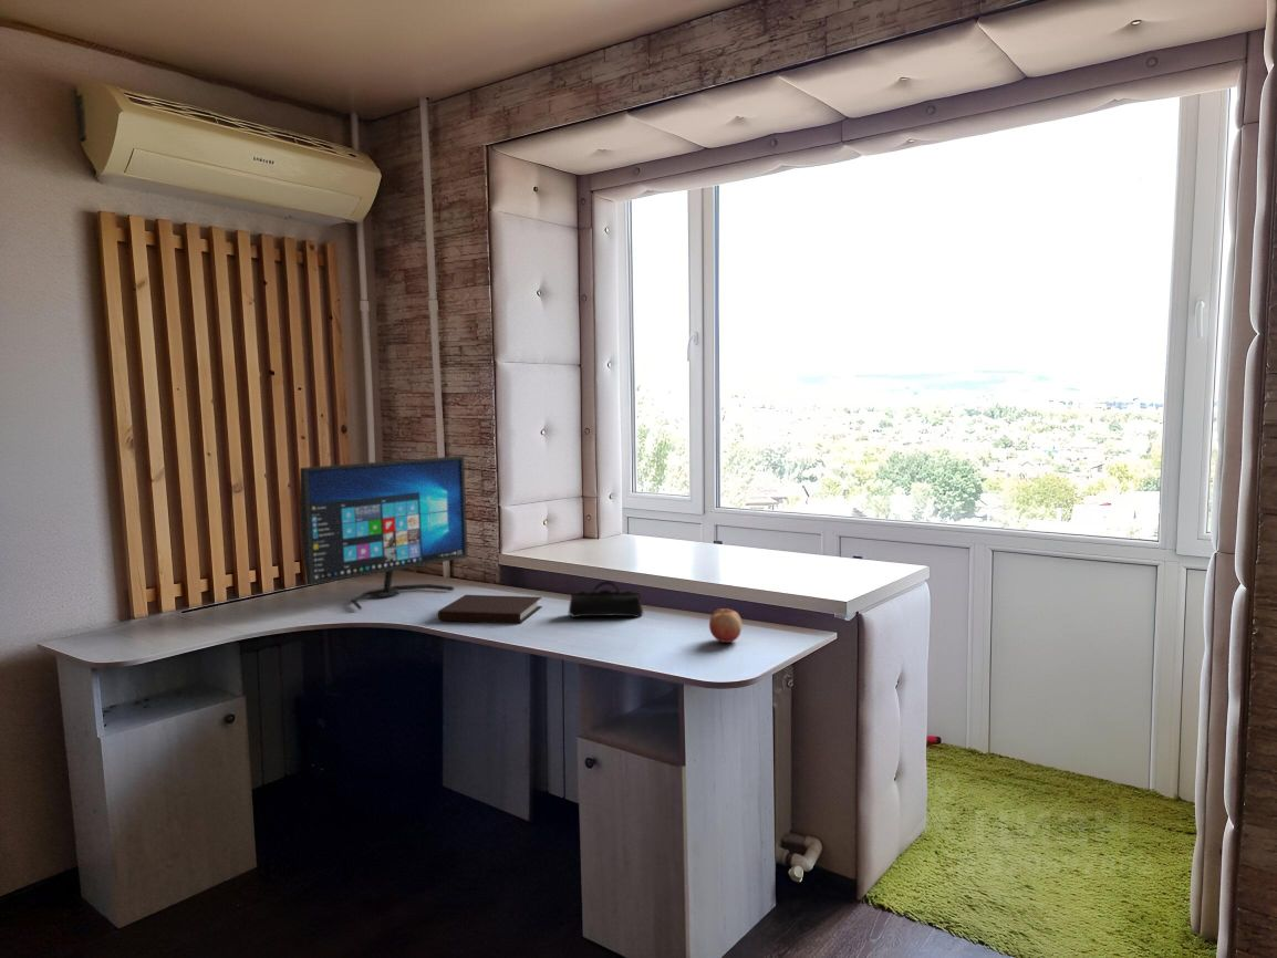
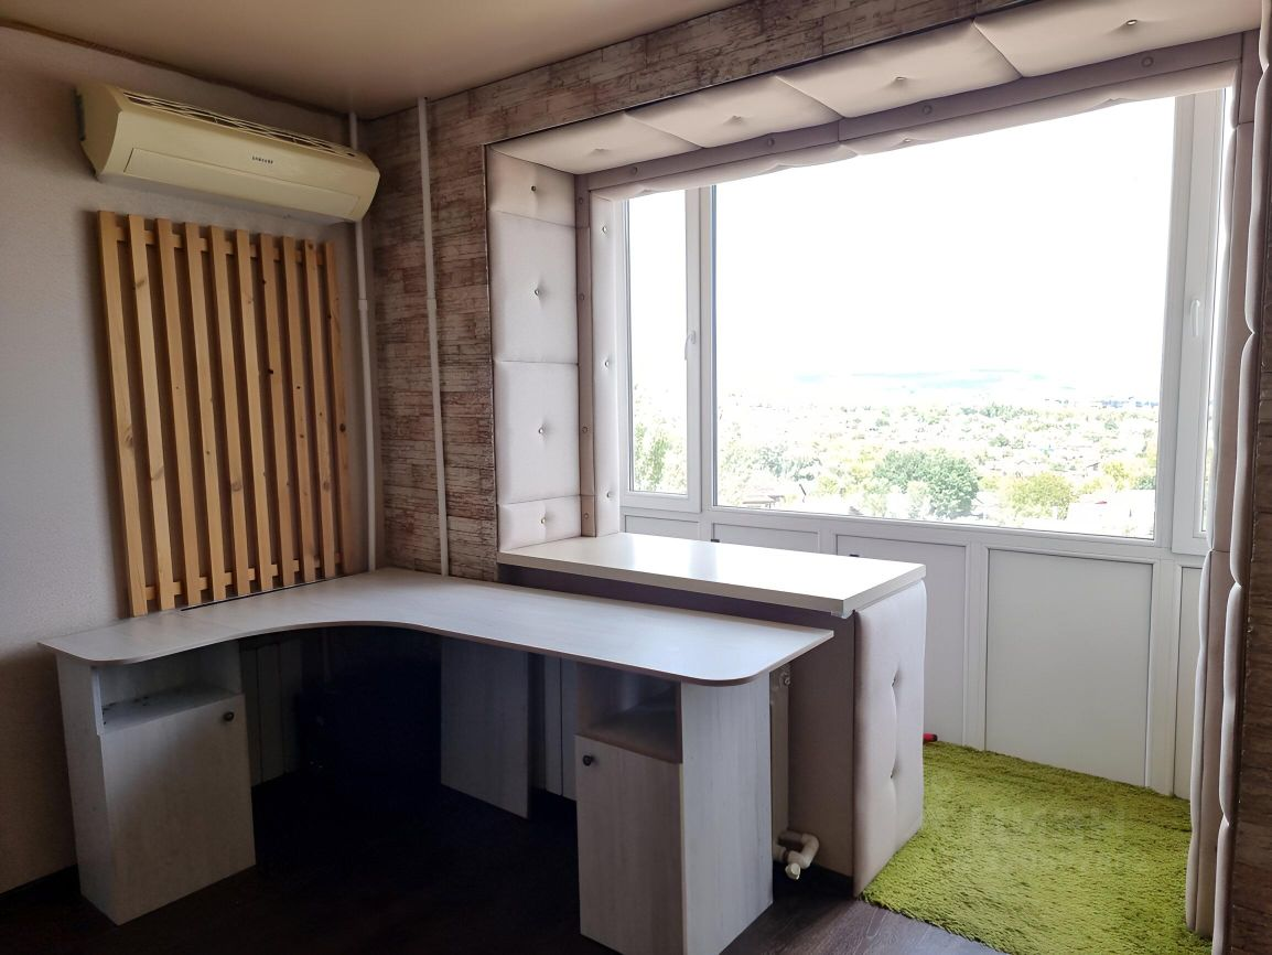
- computer monitor (388, 530)
- notebook (491, 608)
- pencil case (605, 597)
- fruit (725, 625)
